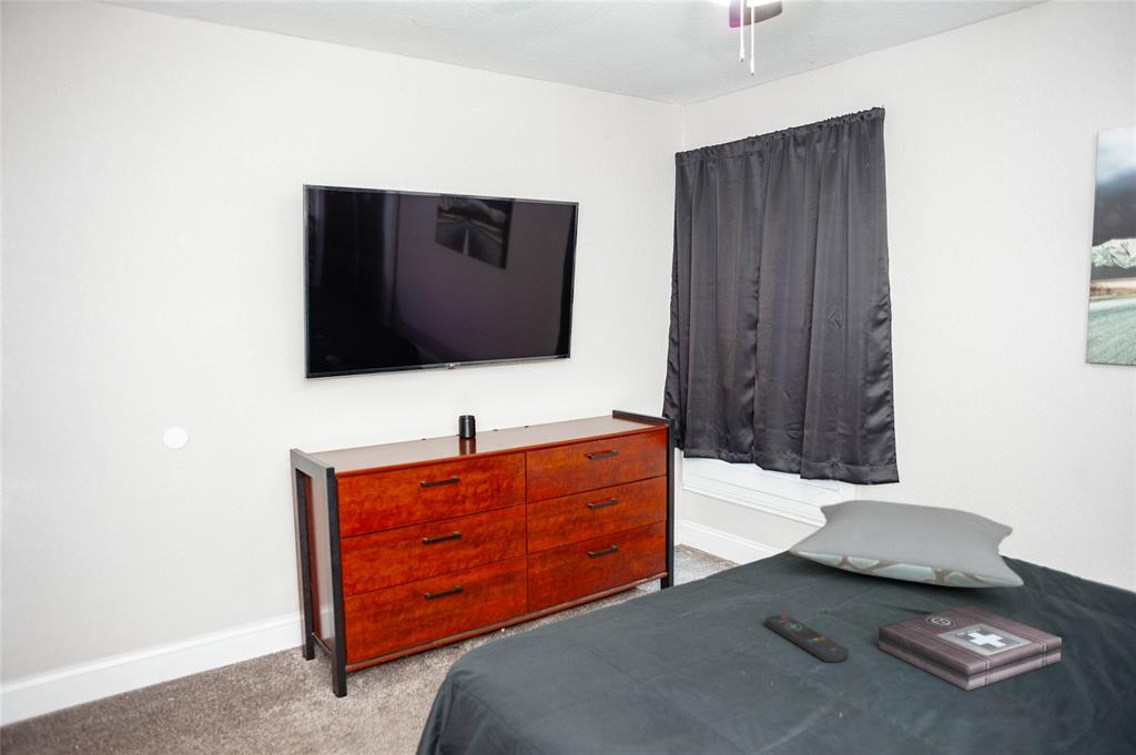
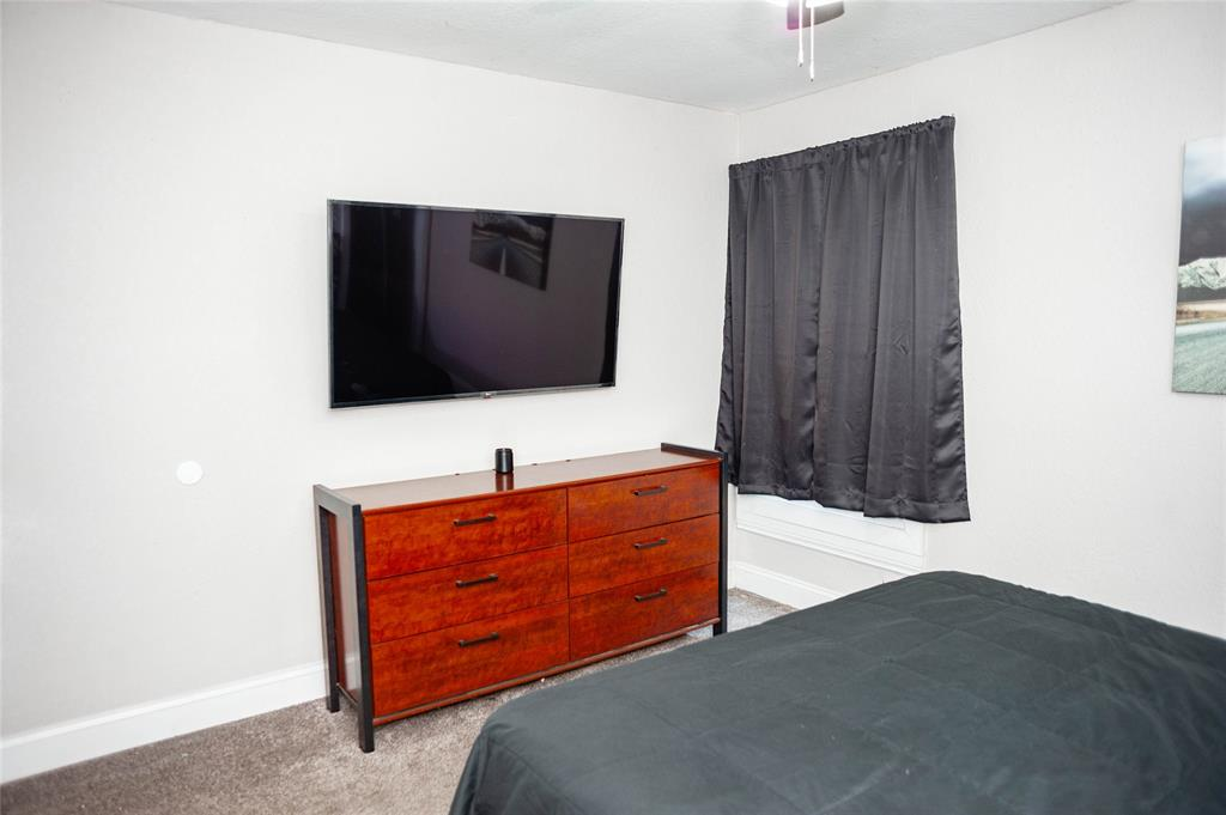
- first aid kit (967, 643)
- remote control (804, 636)
- pillow (905, 539)
